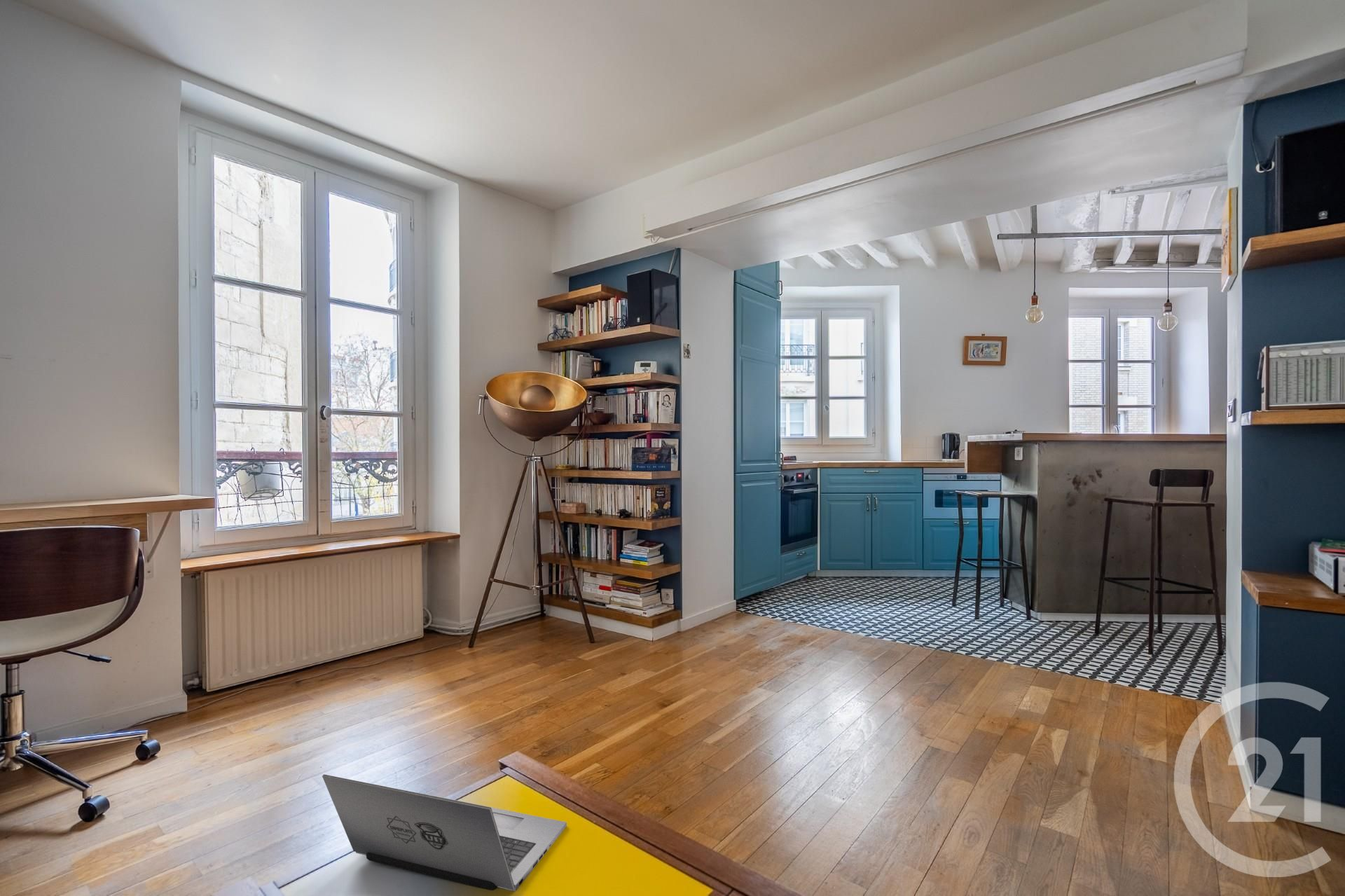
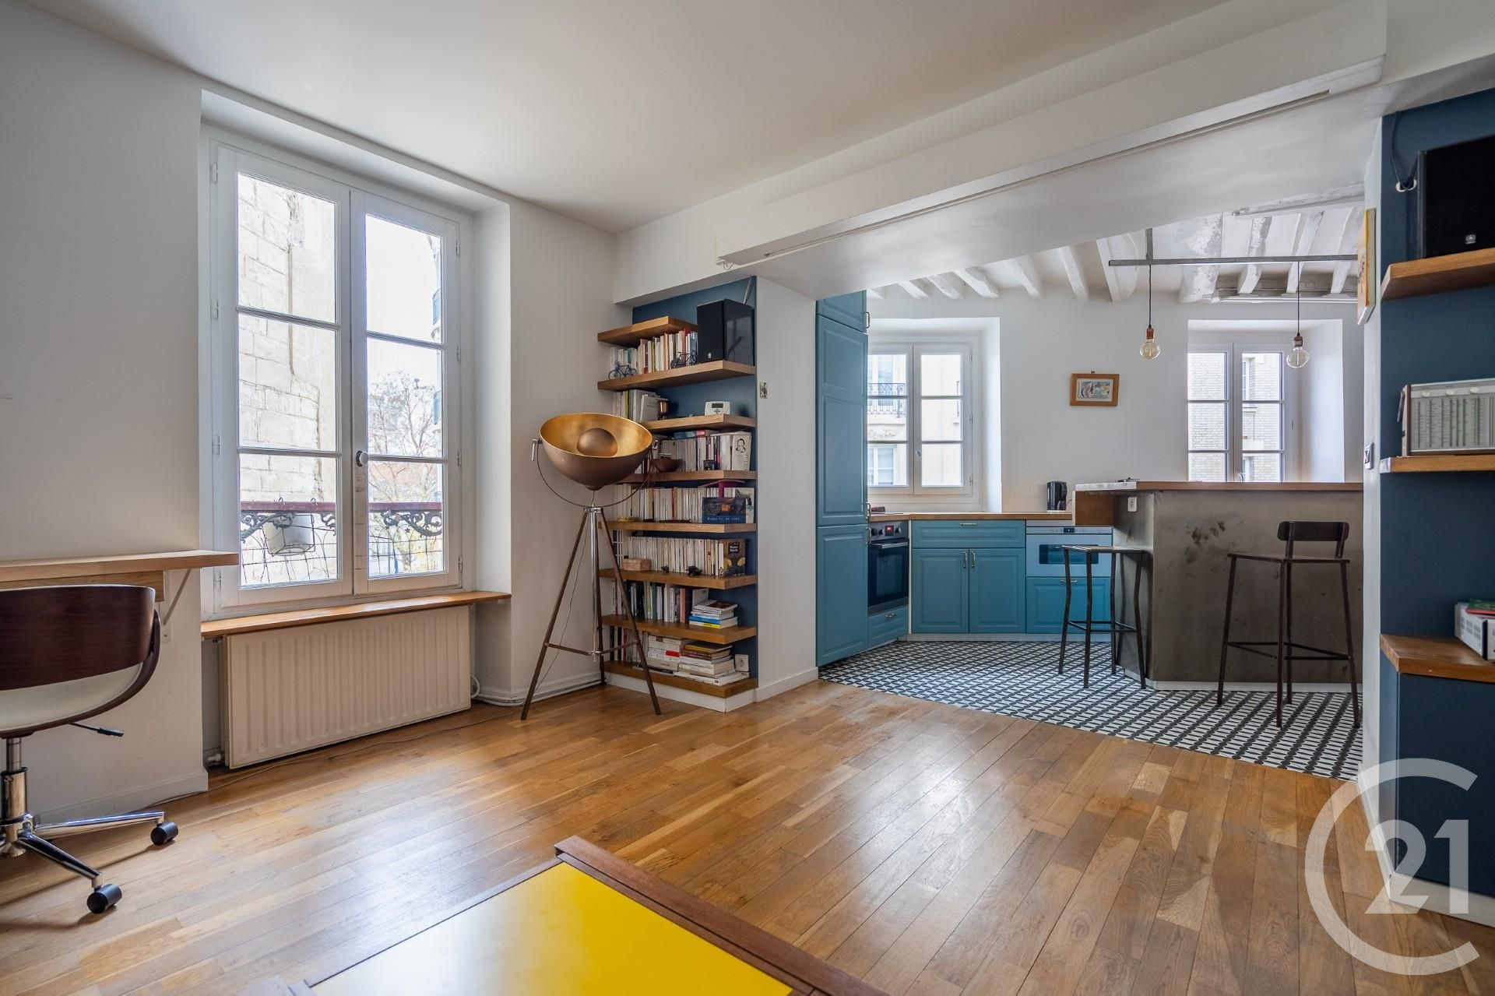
- laptop (452, 804)
